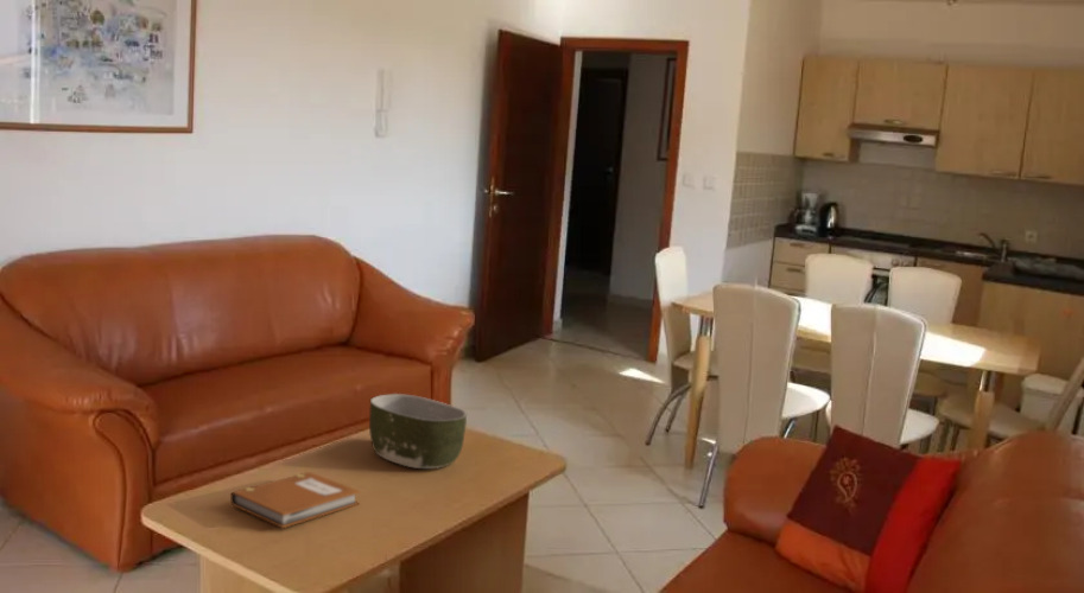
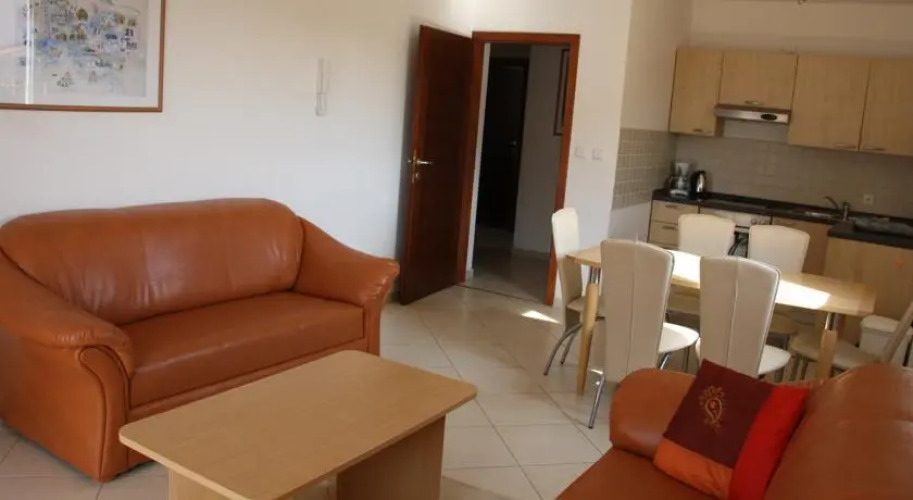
- bowl (414, 432)
- notebook (297, 497)
